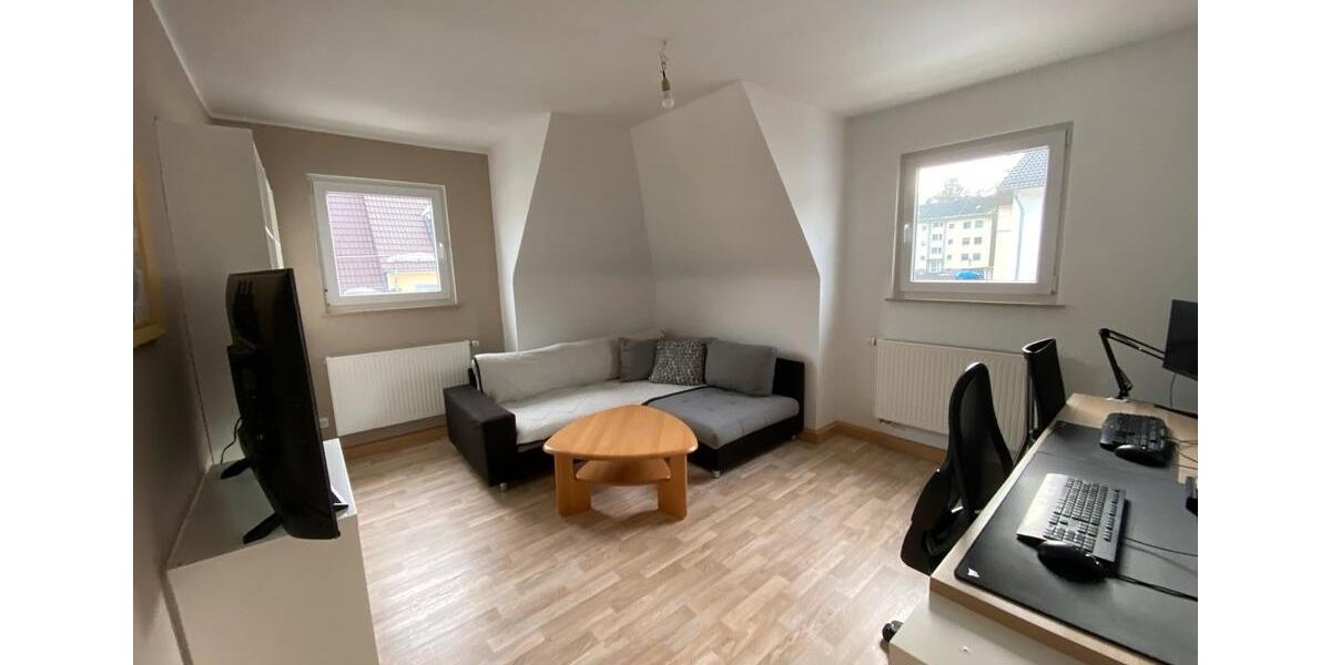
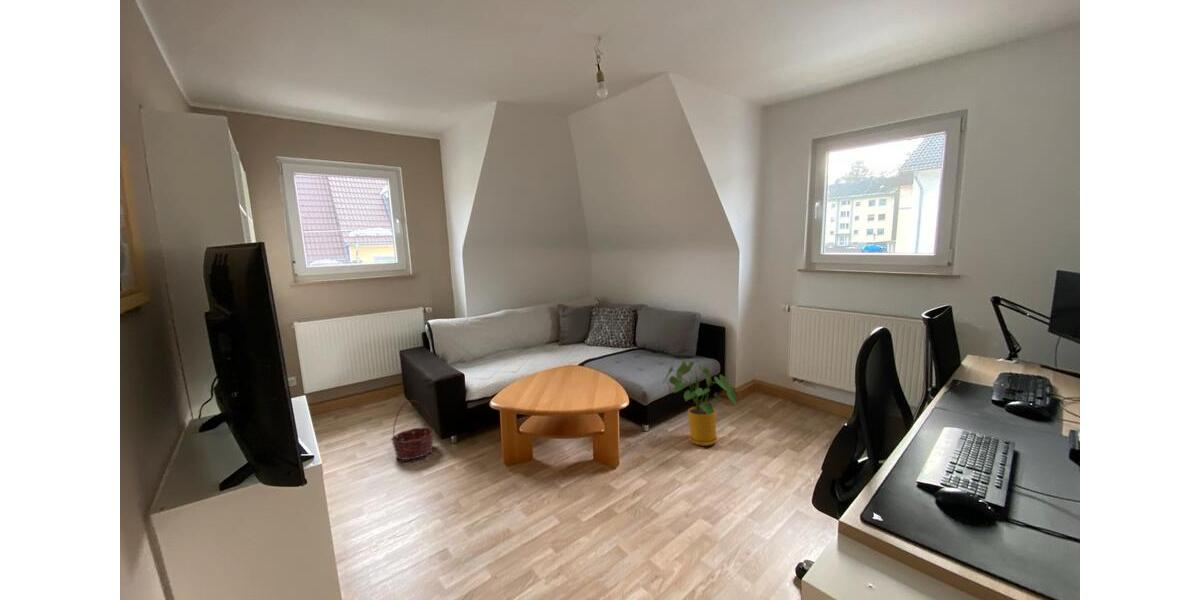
+ basket (413, 428)
+ house plant (698, 403)
